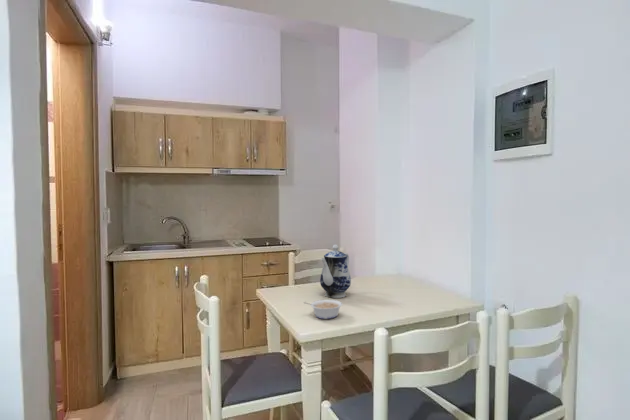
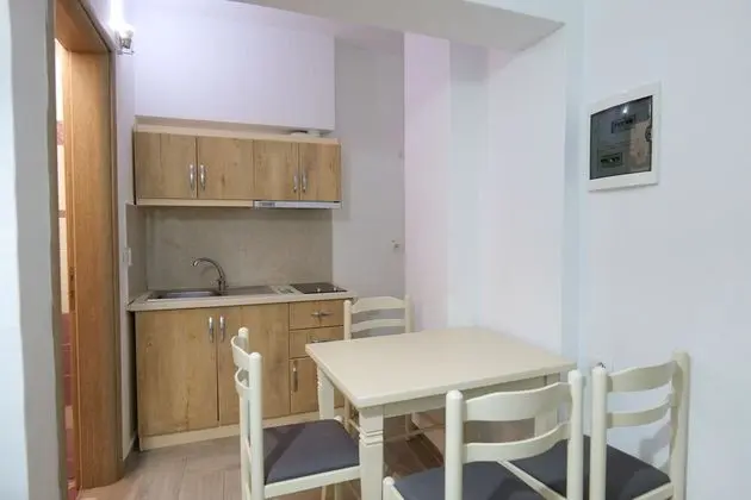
- teapot (335, 269)
- legume (325, 308)
